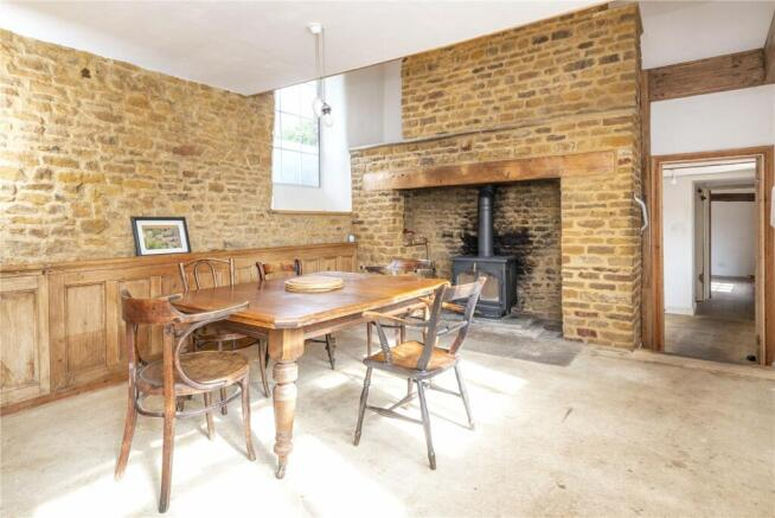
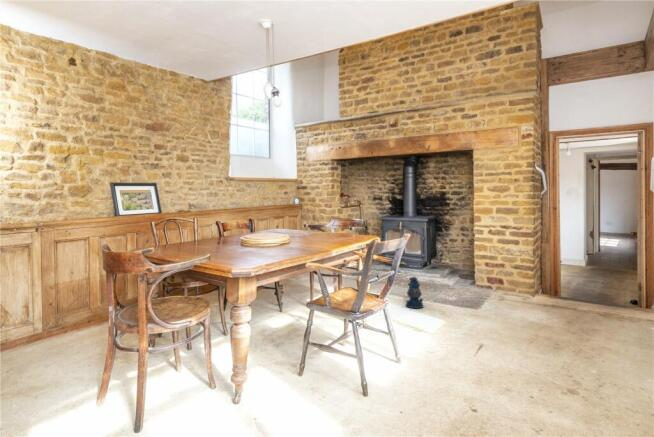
+ lantern (414, 291)
